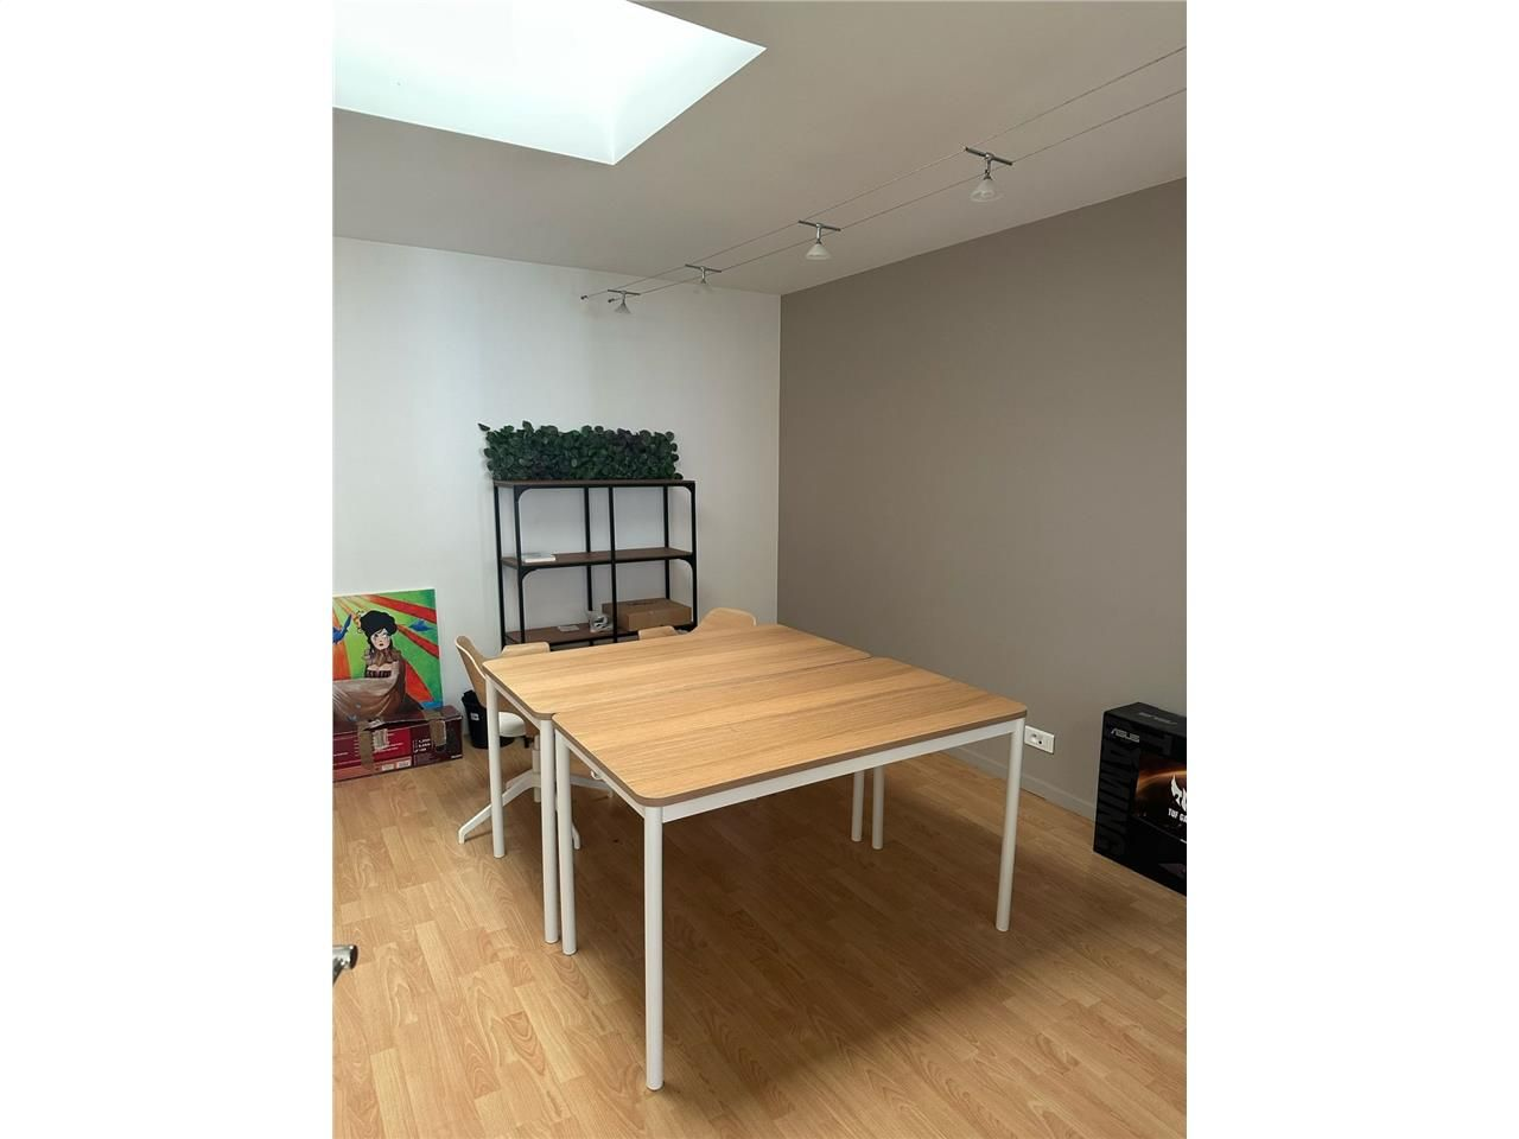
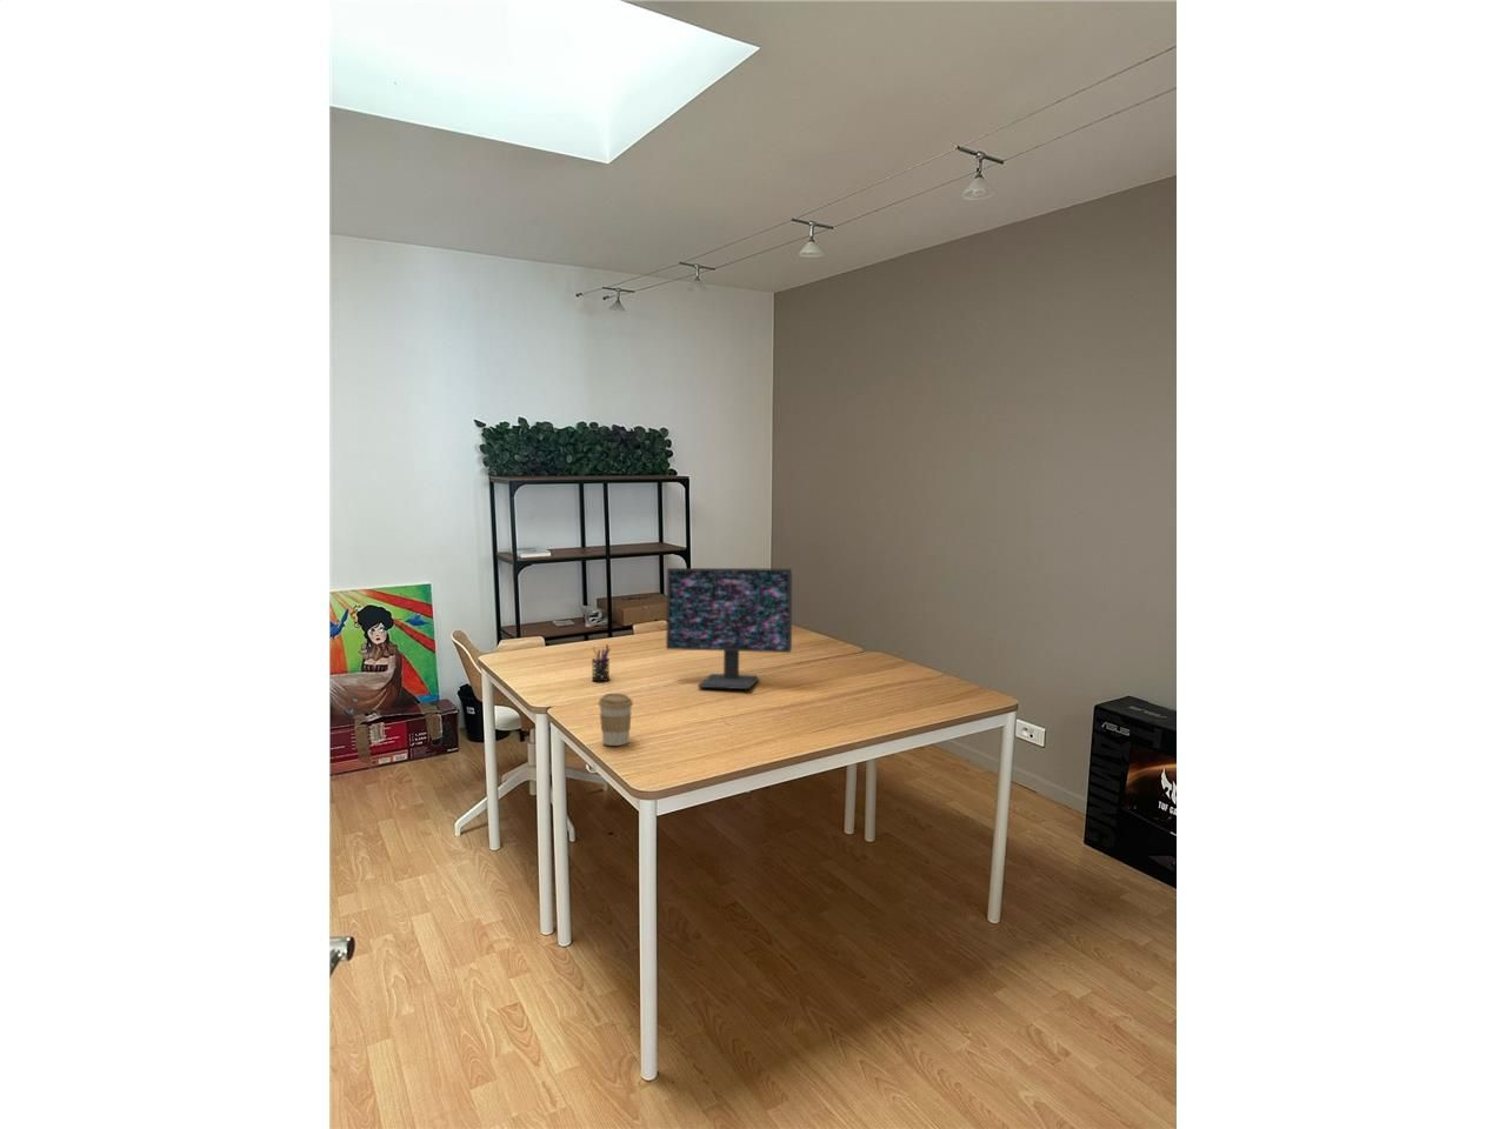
+ coffee cup (615, 719)
+ computer monitor (728, 626)
+ pen holder (602, 661)
